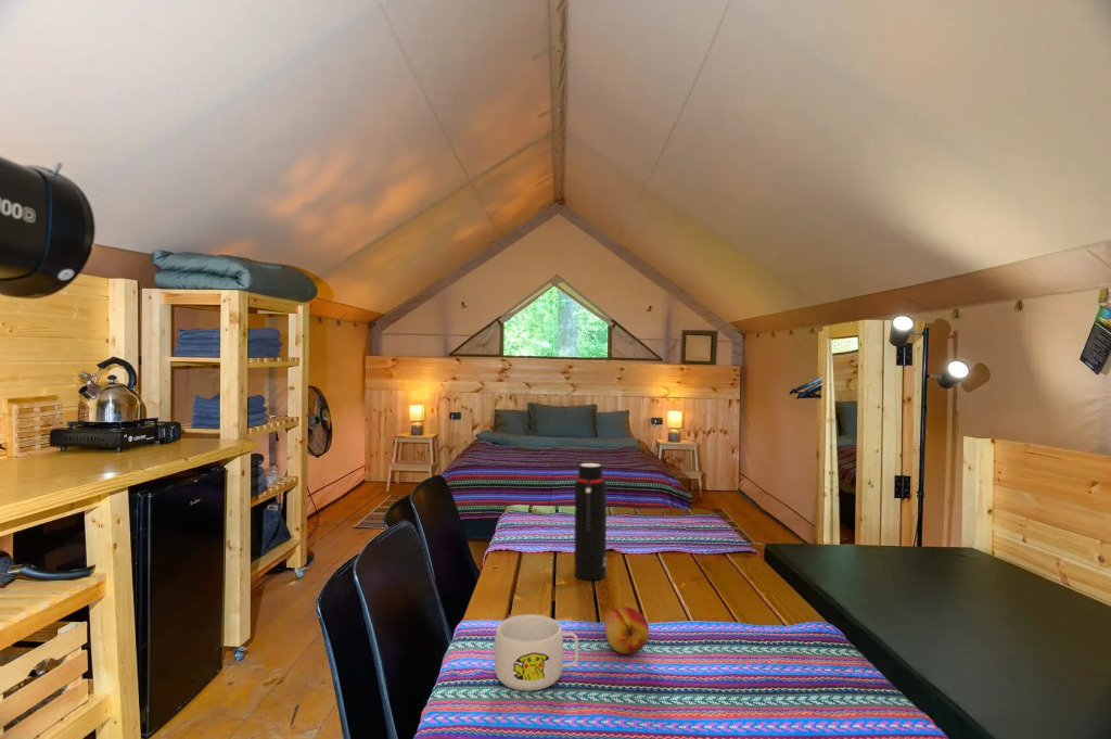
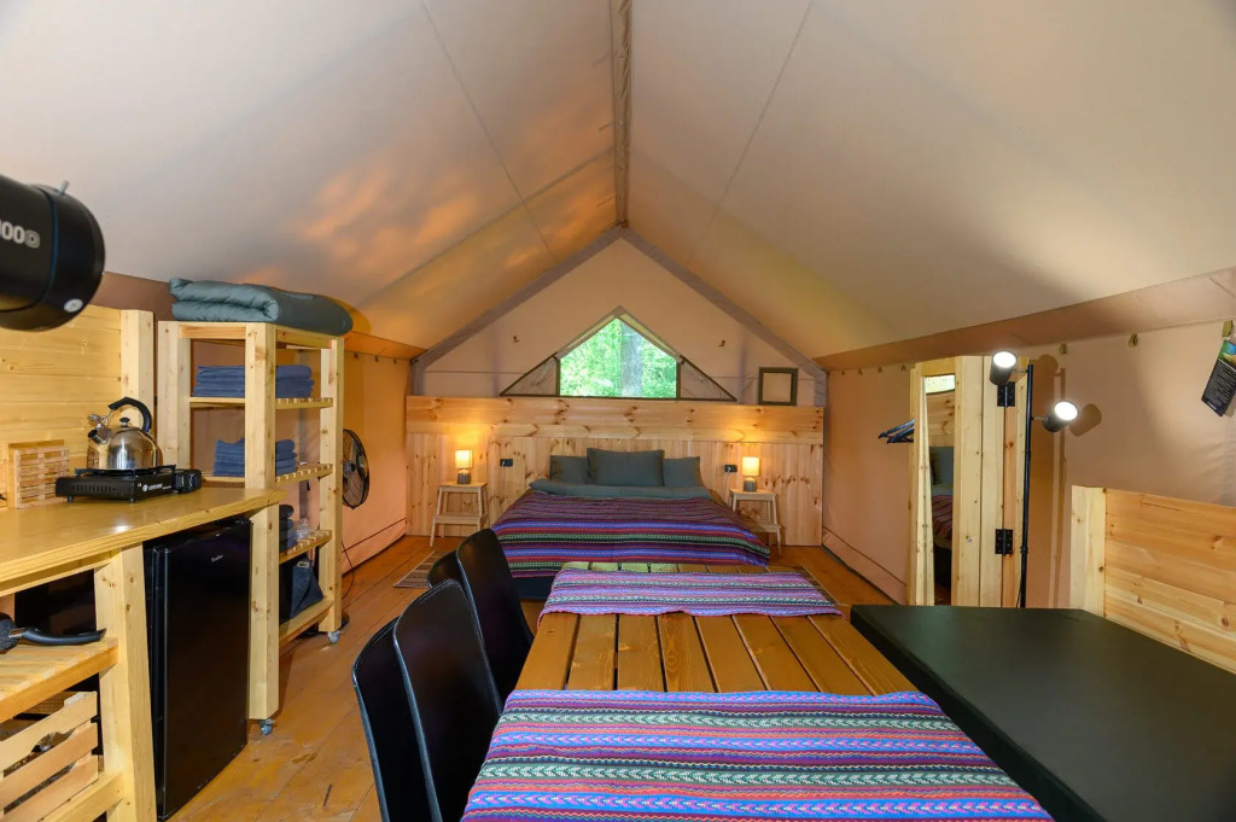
- mug (529, 651)
- fruit (626, 628)
- water bottle (589, 520)
